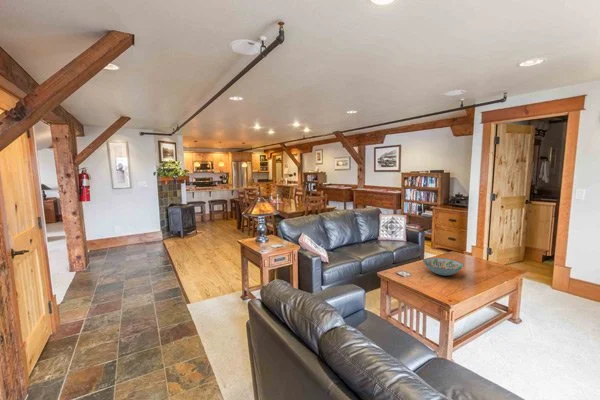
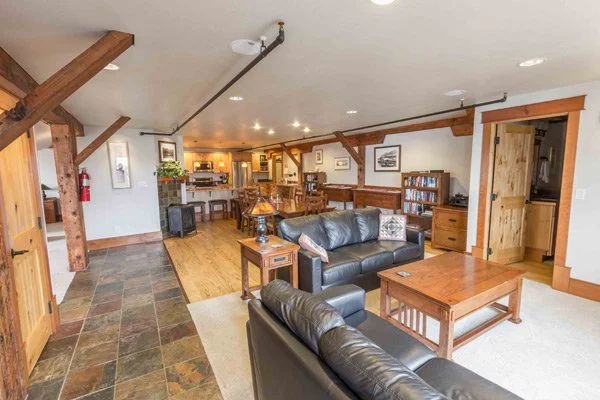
- decorative bowl (442, 268)
